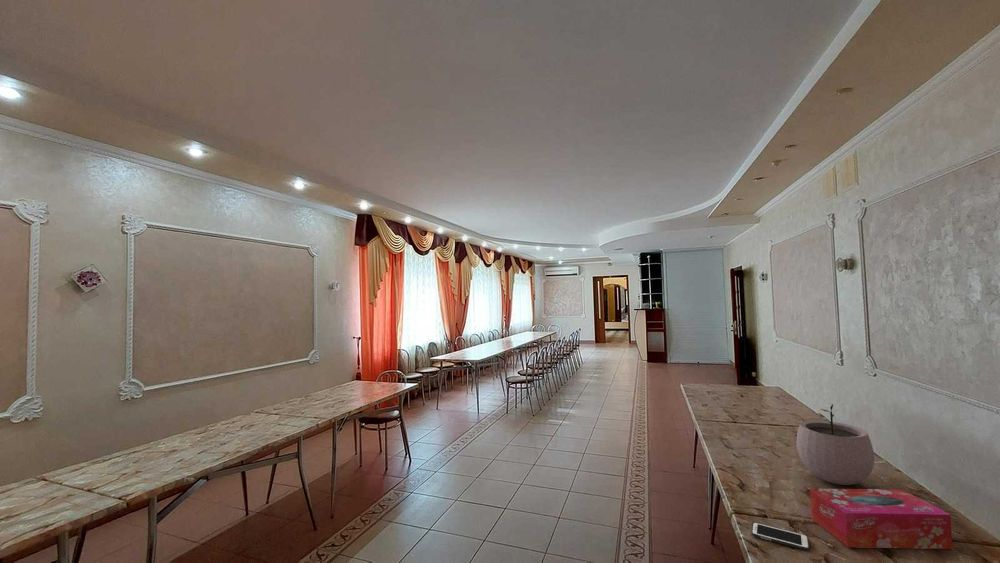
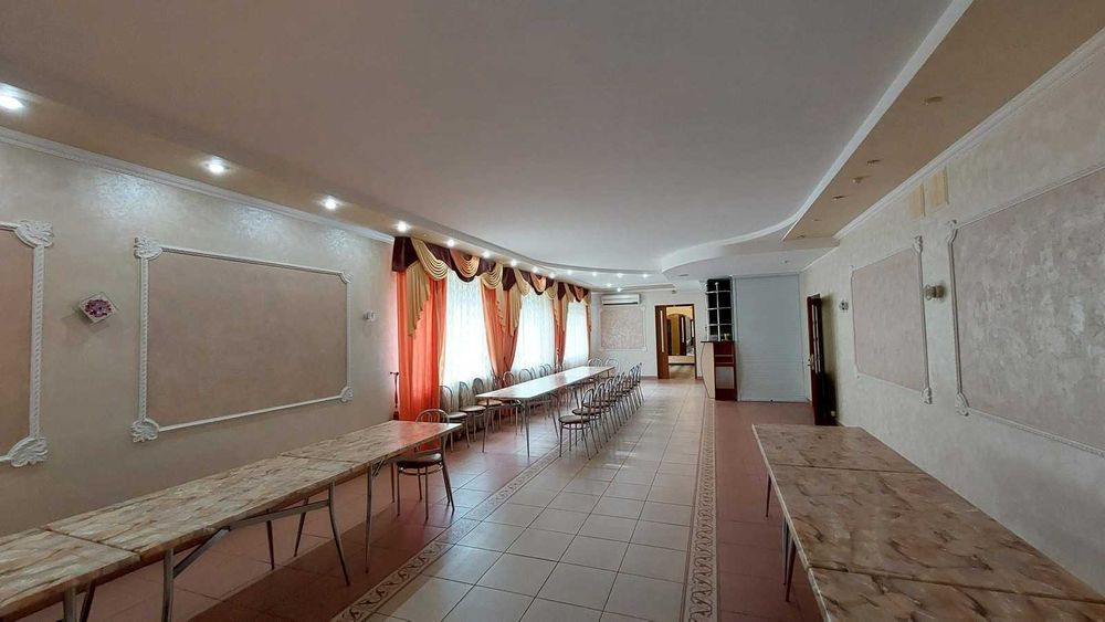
- cell phone (779, 535)
- tissue box (876, 516)
- plant pot (833, 442)
